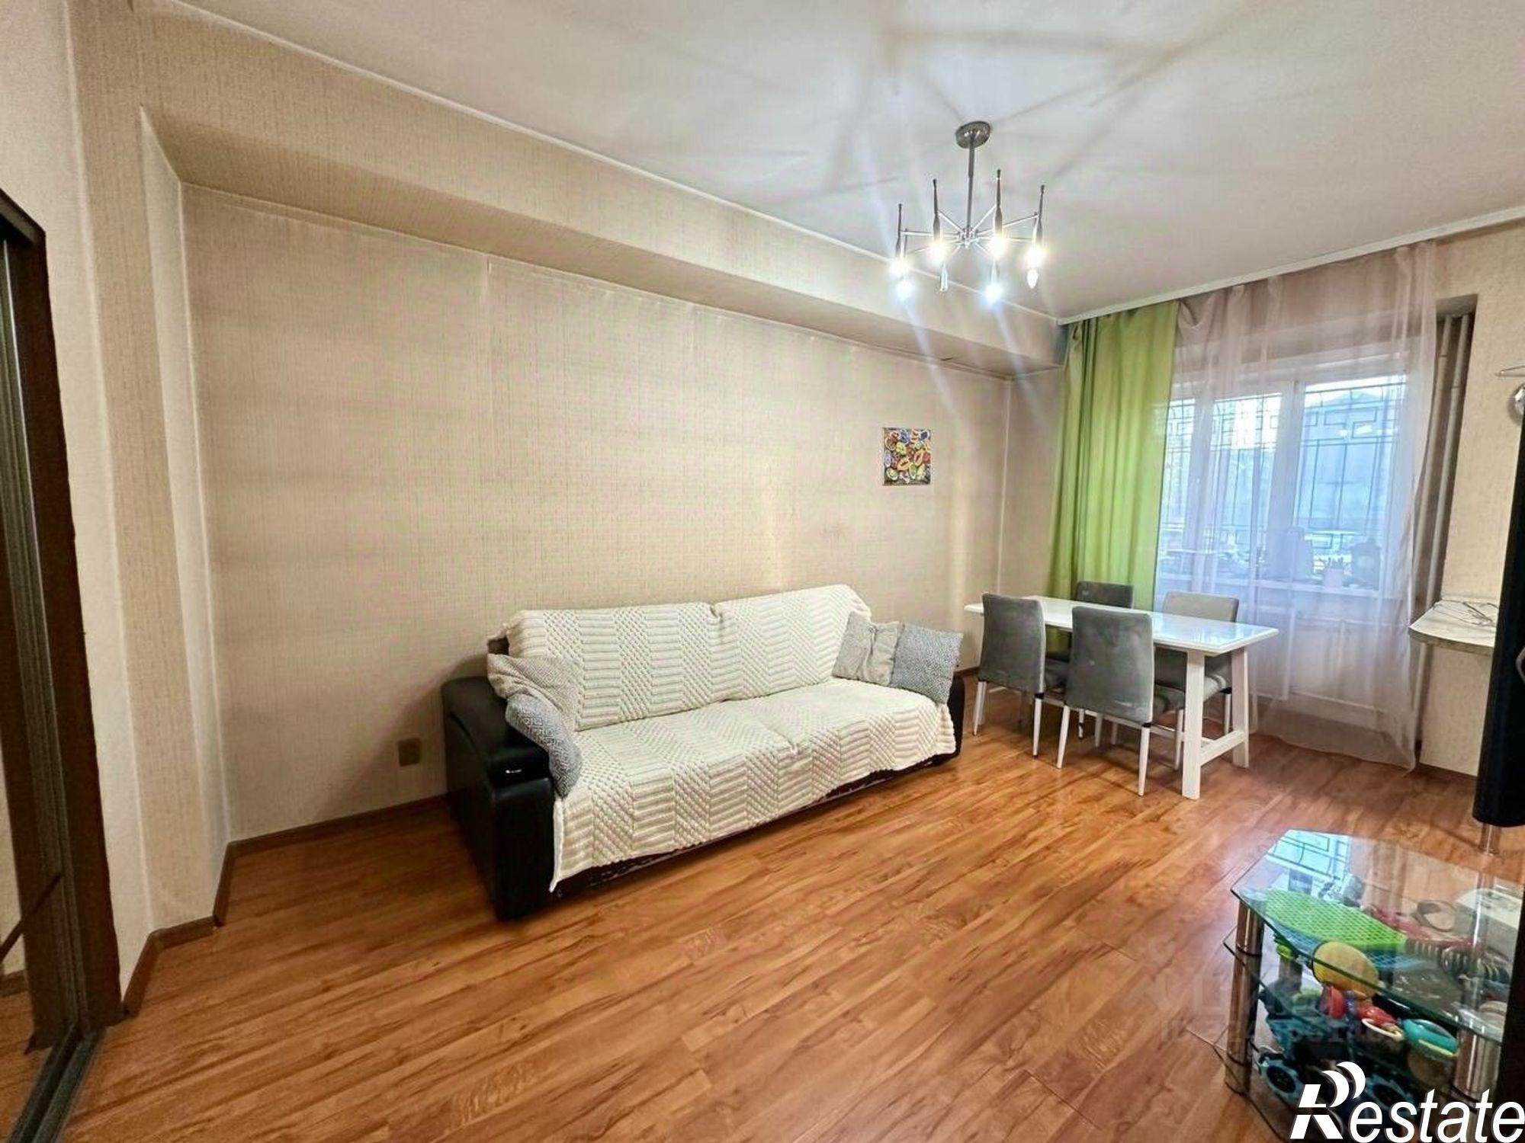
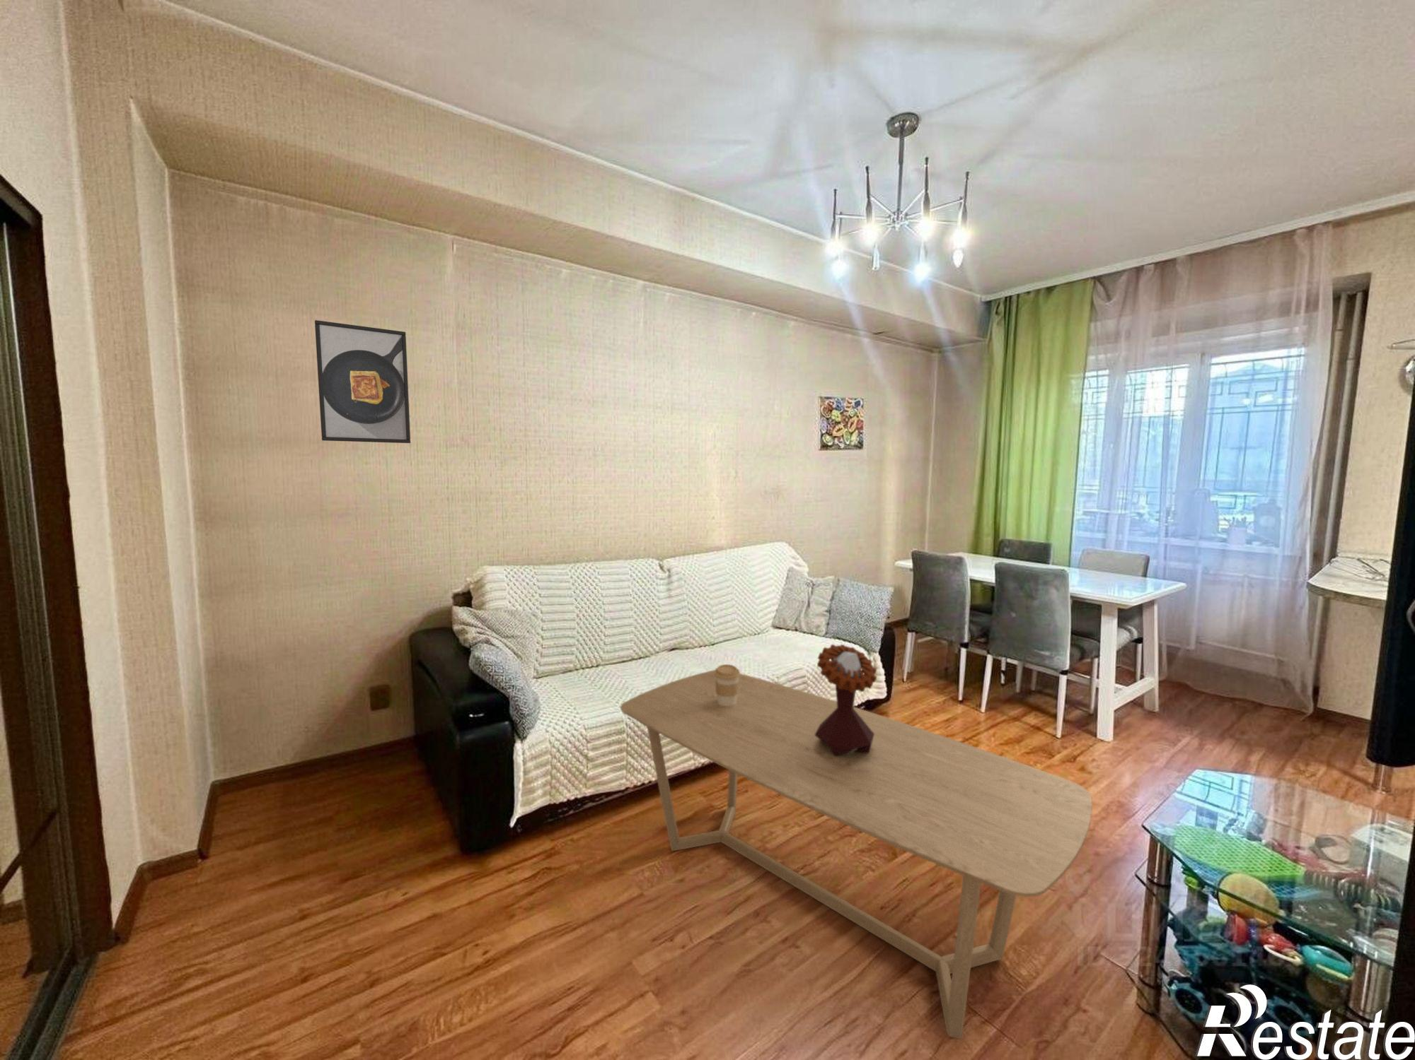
+ mushroom (846, 698)
+ coffee cup (726, 684)
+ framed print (364, 384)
+ coffee table (819, 813)
